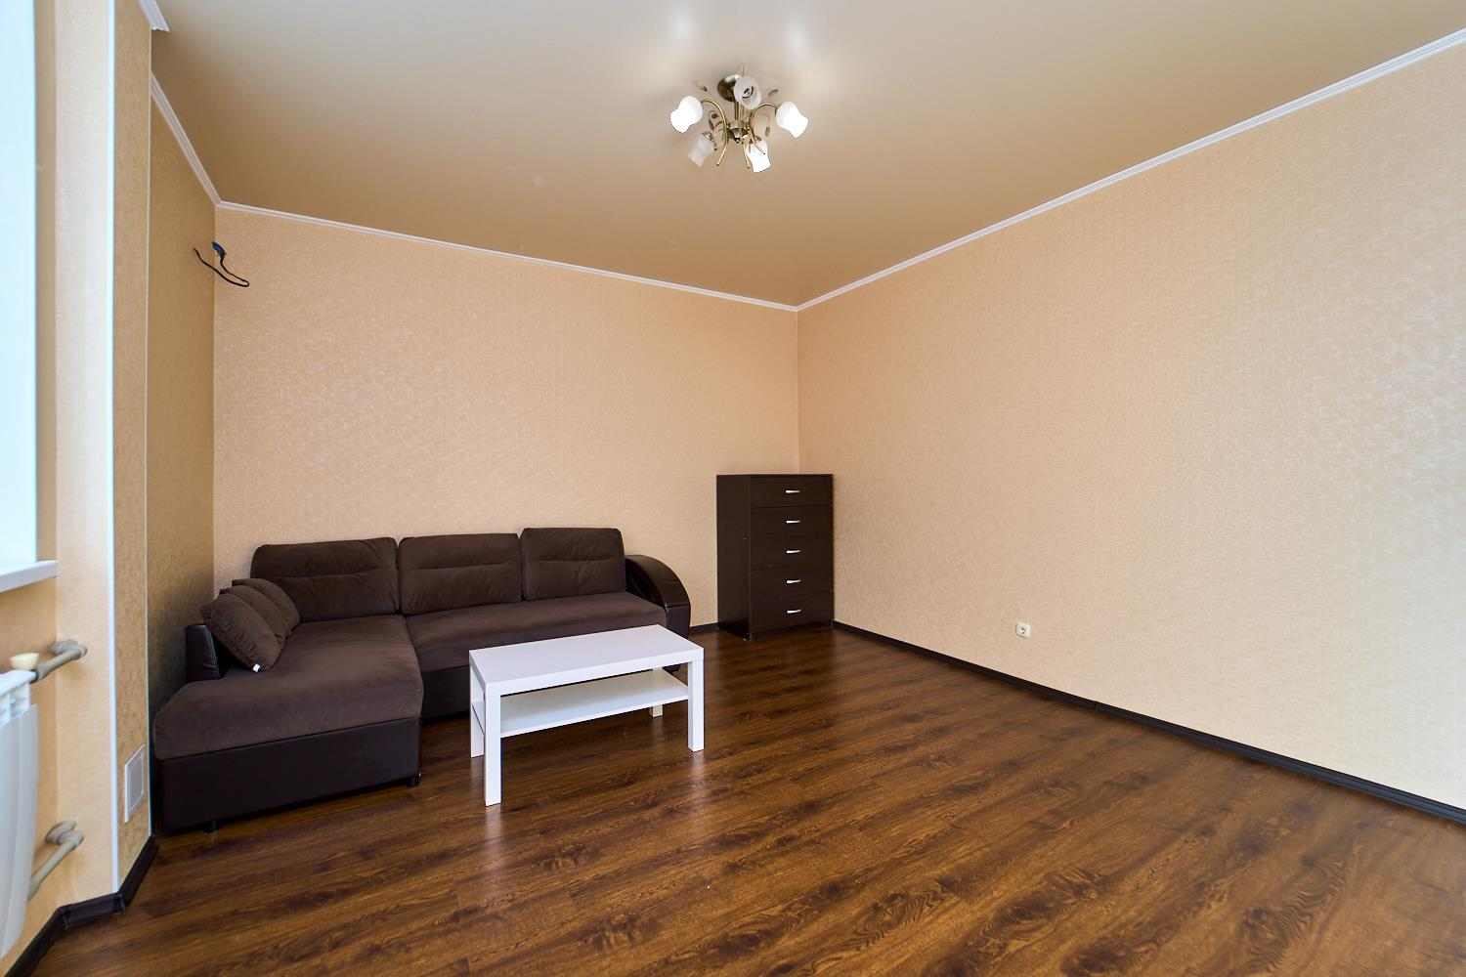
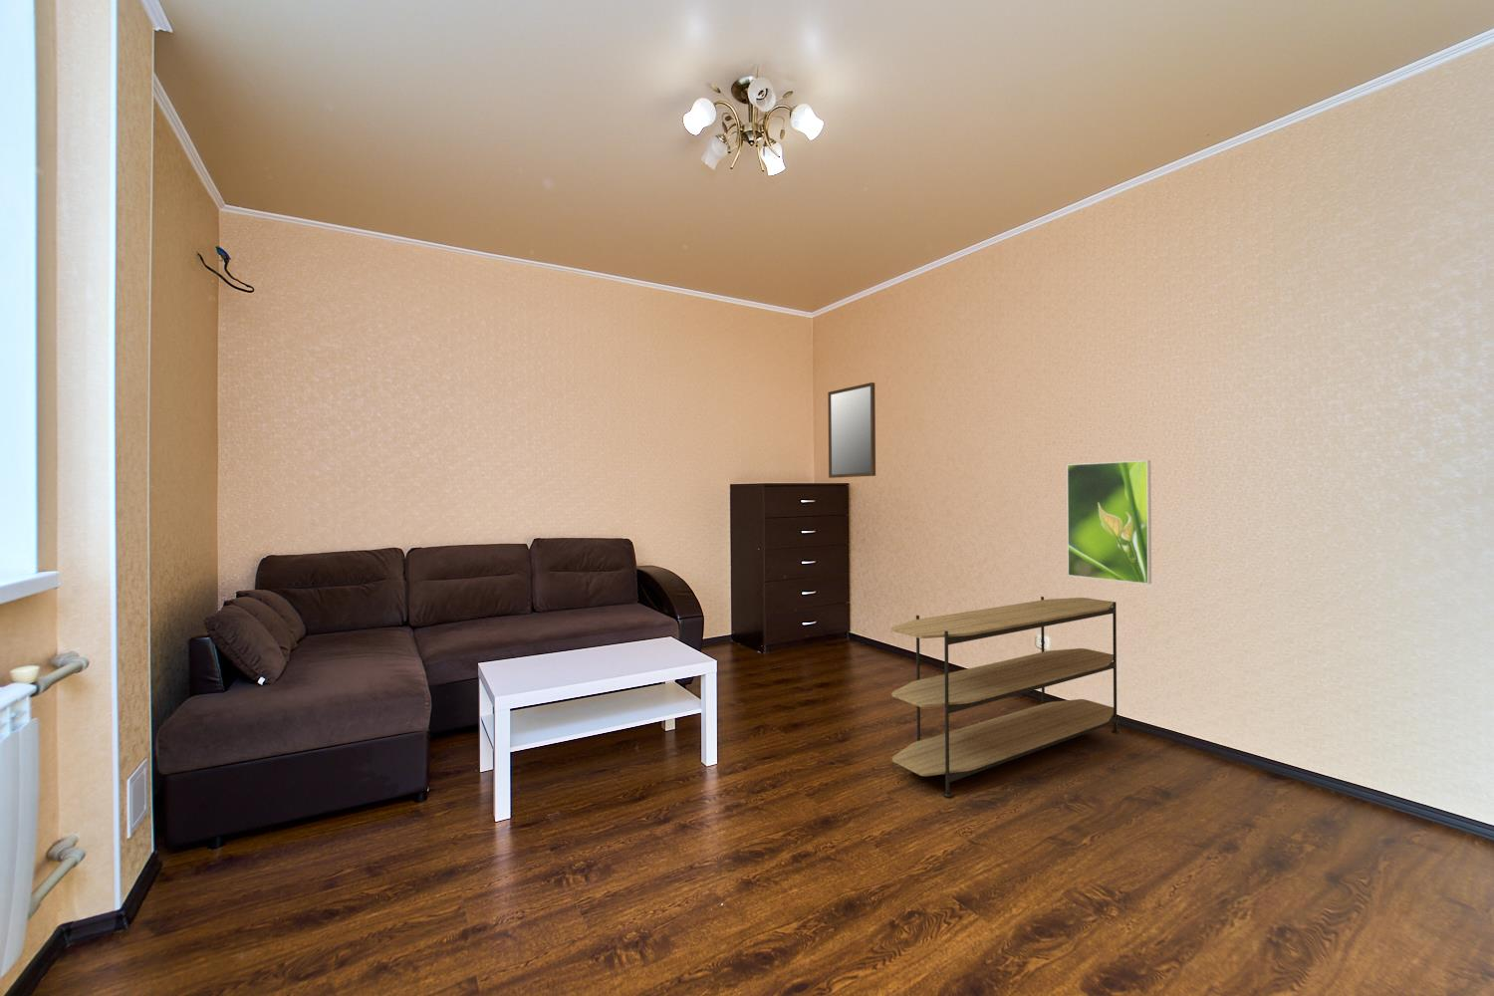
+ shelving unit (1012, 679)
+ home mirror (850, 432)
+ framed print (1106, 521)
